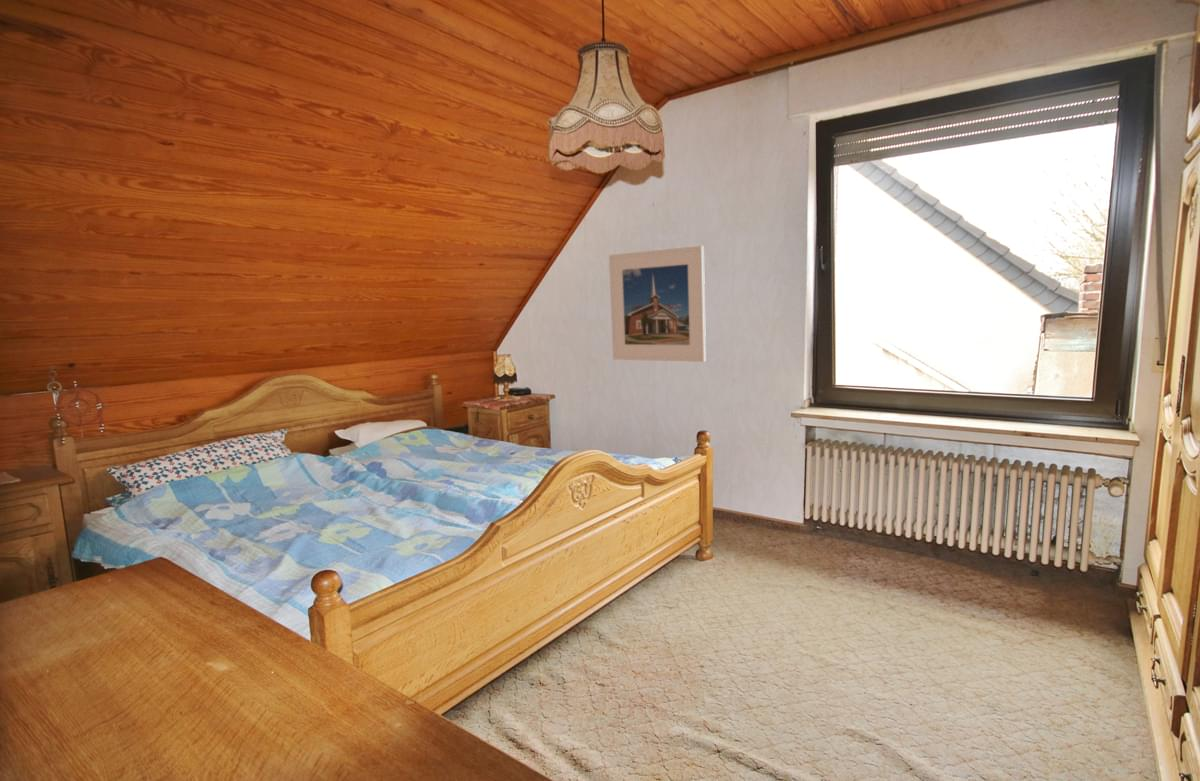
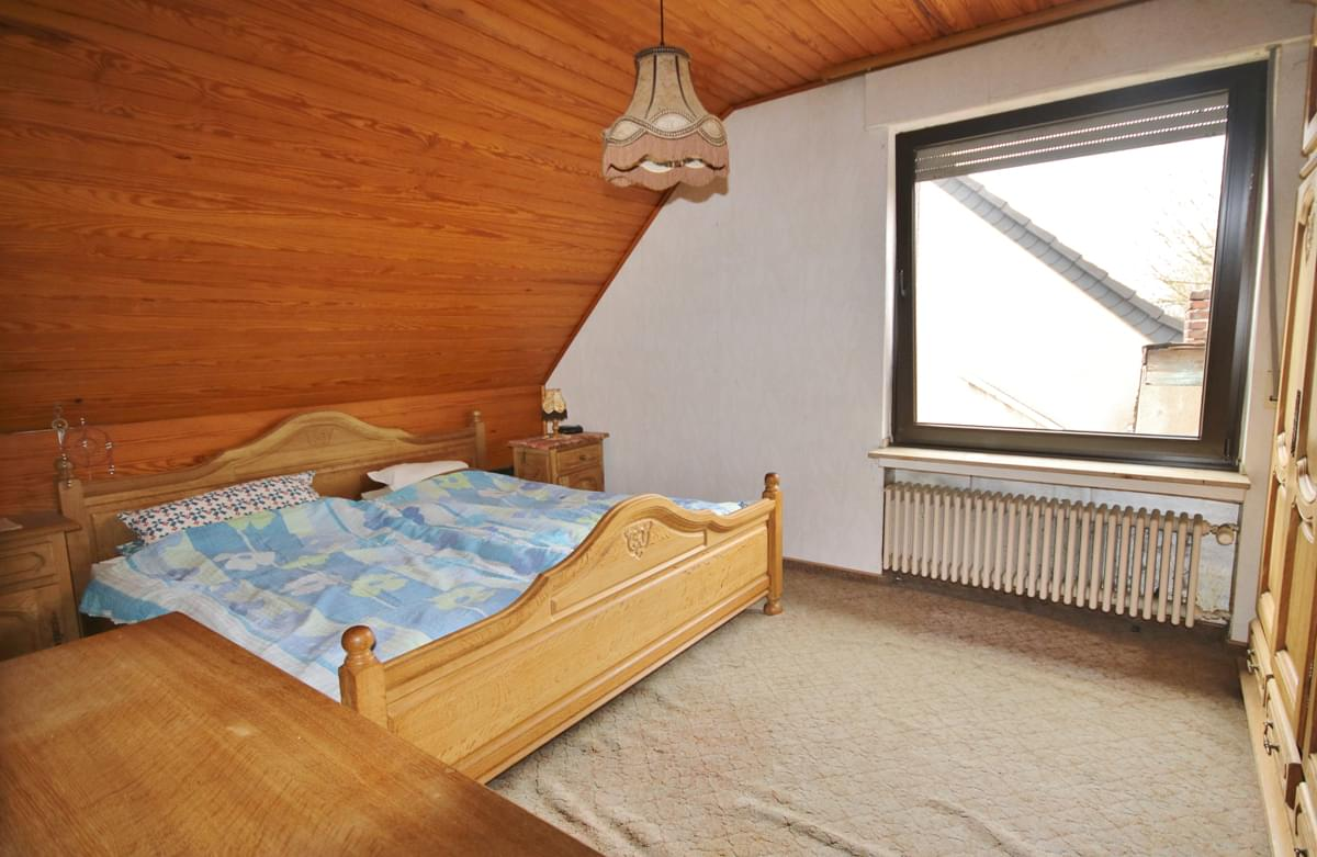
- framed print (655, 306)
